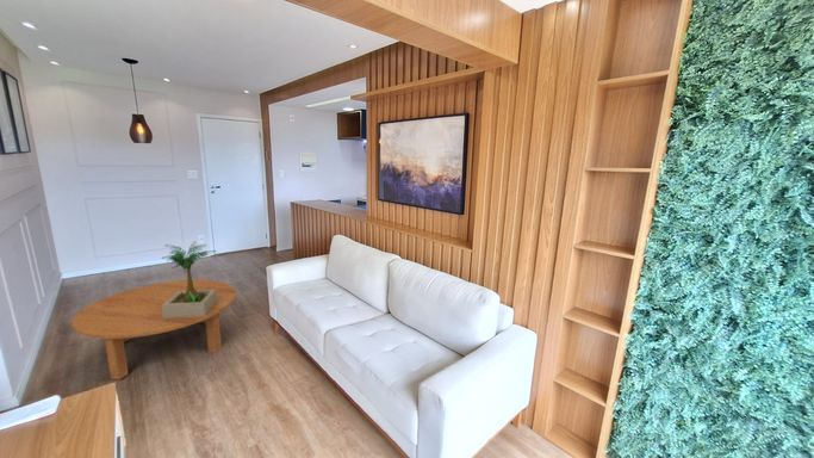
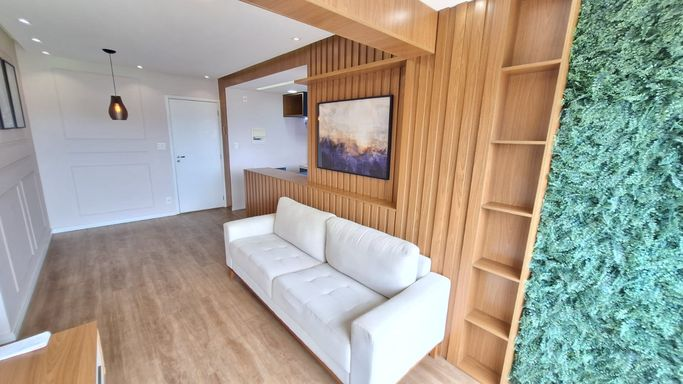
- potted plant (191, 277)
- coffee table (166, 323)
